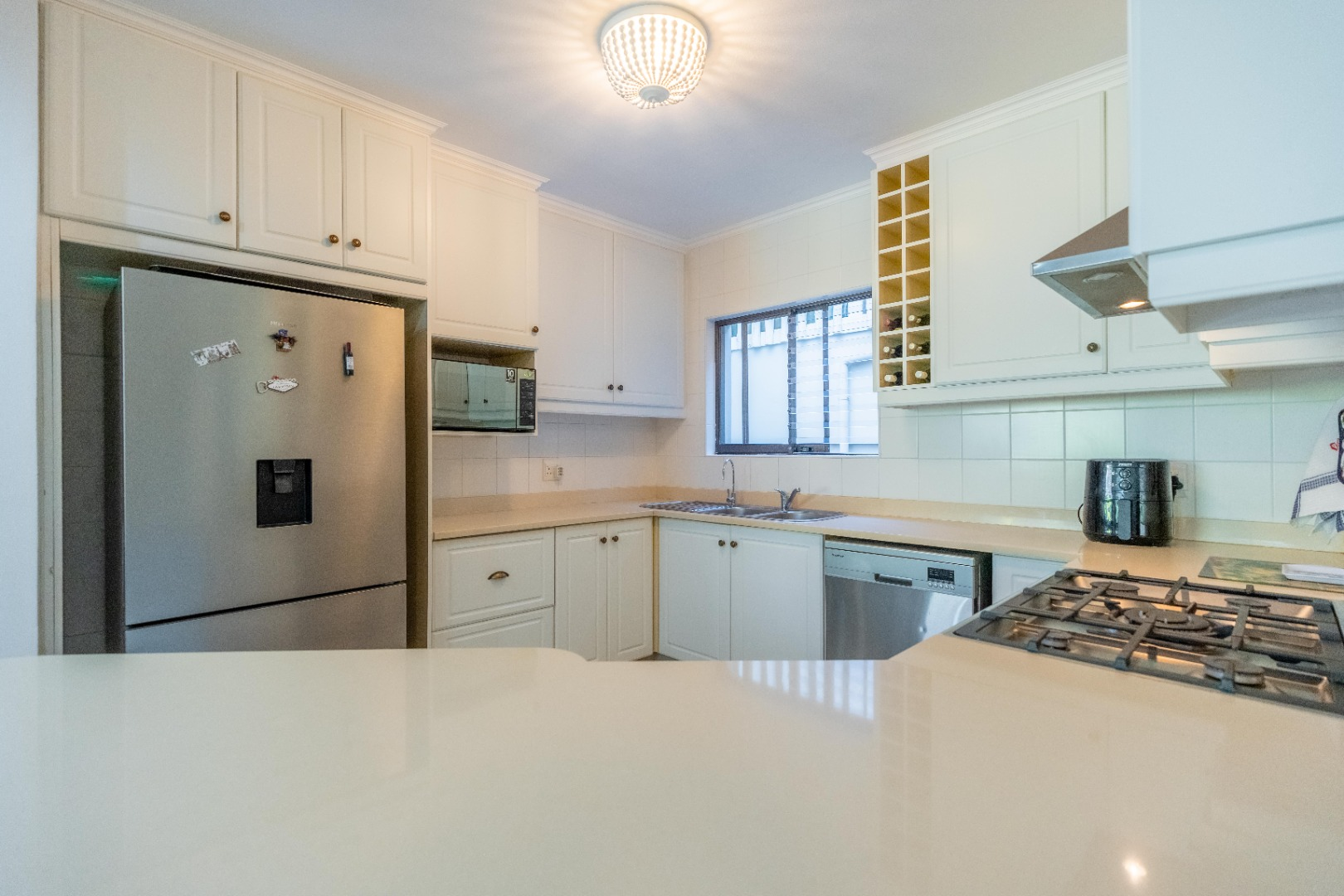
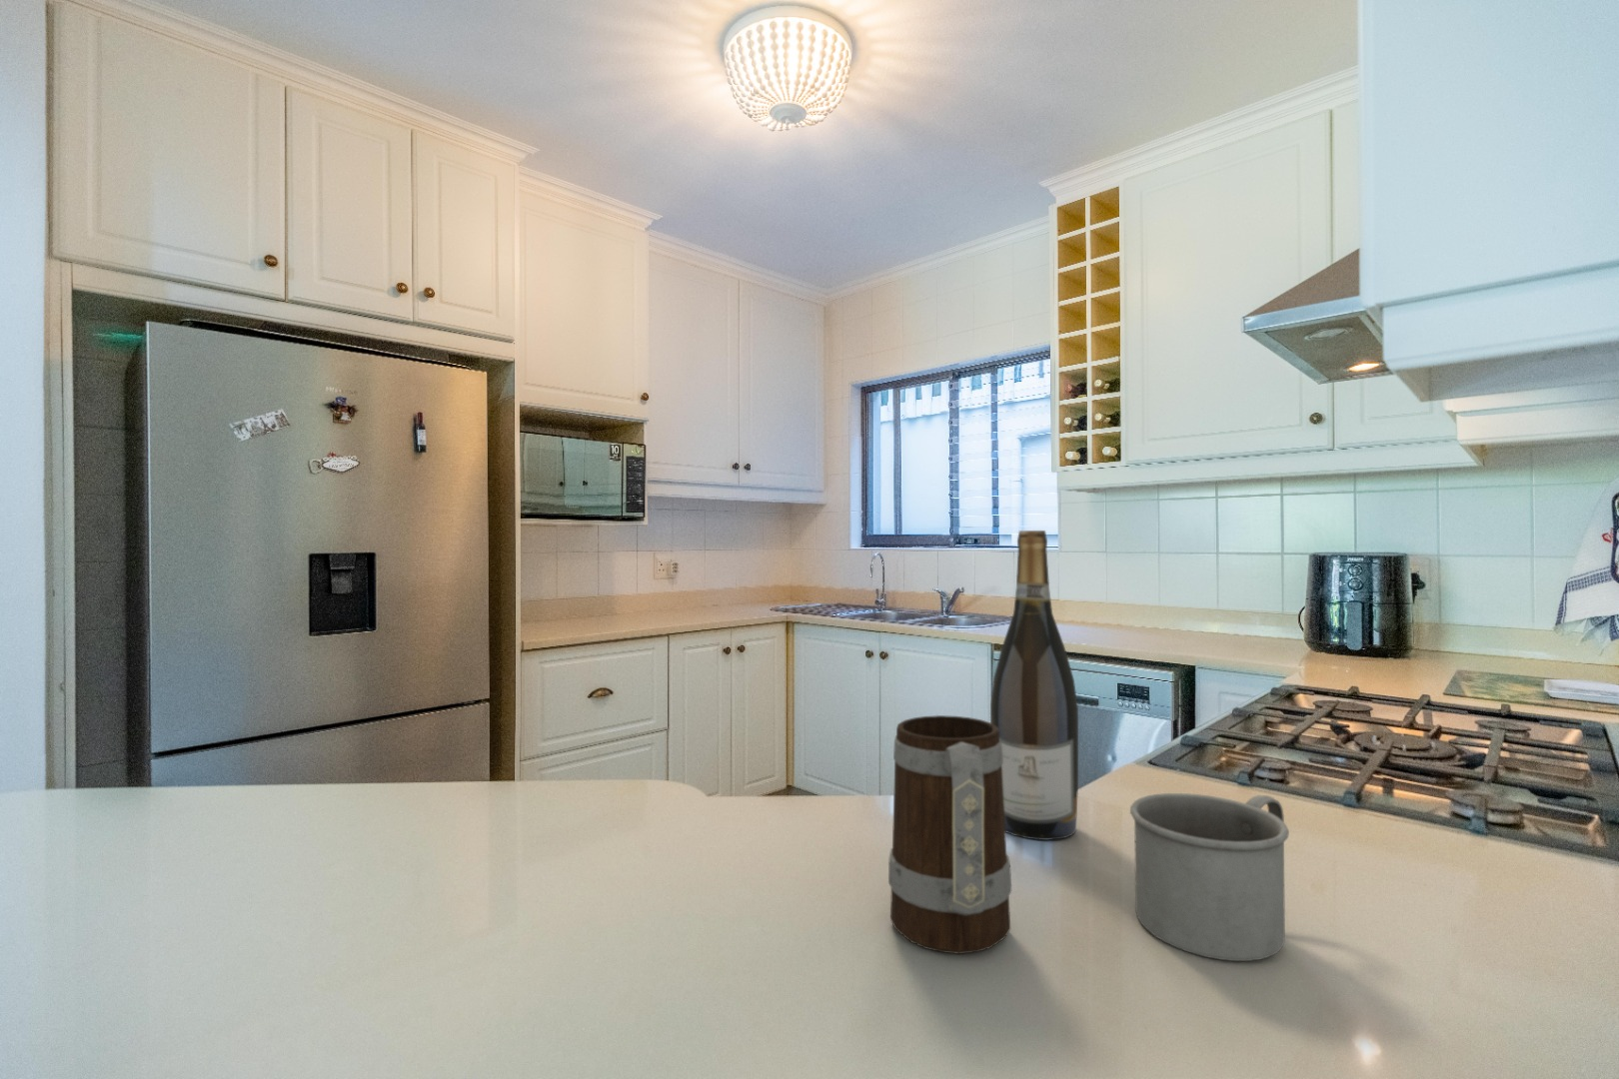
+ wine bottle (1034, 677)
+ mug (952, 832)
+ mug (1212, 866)
